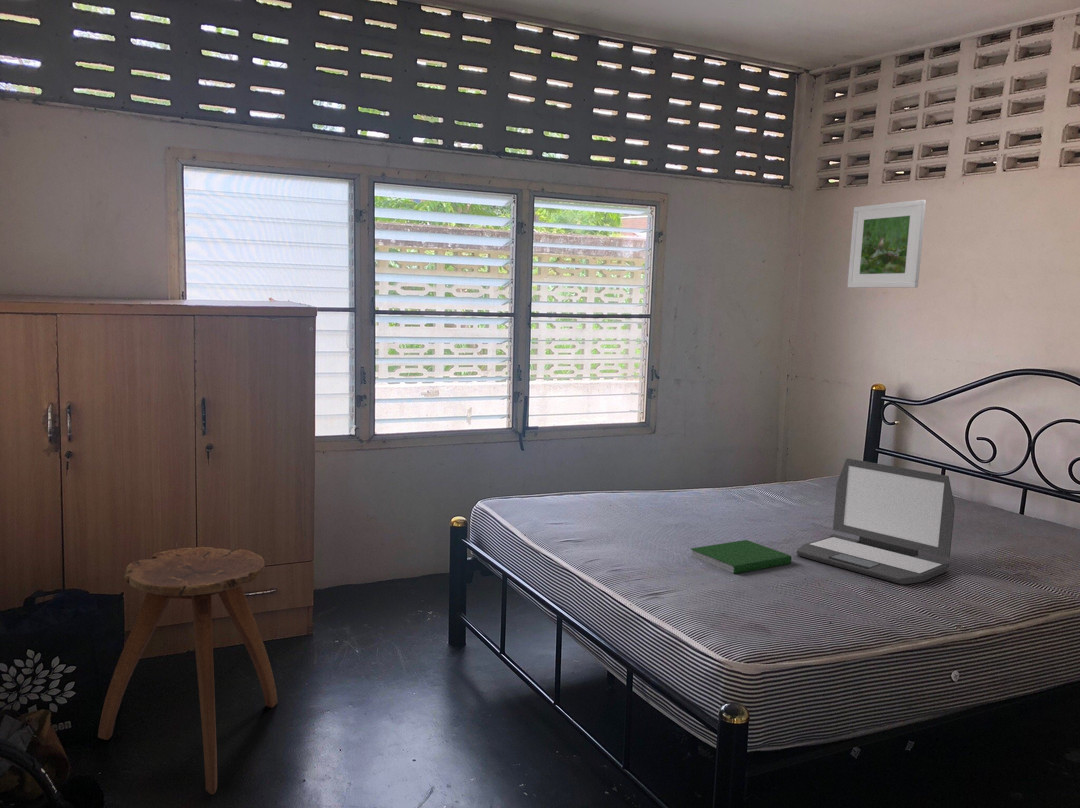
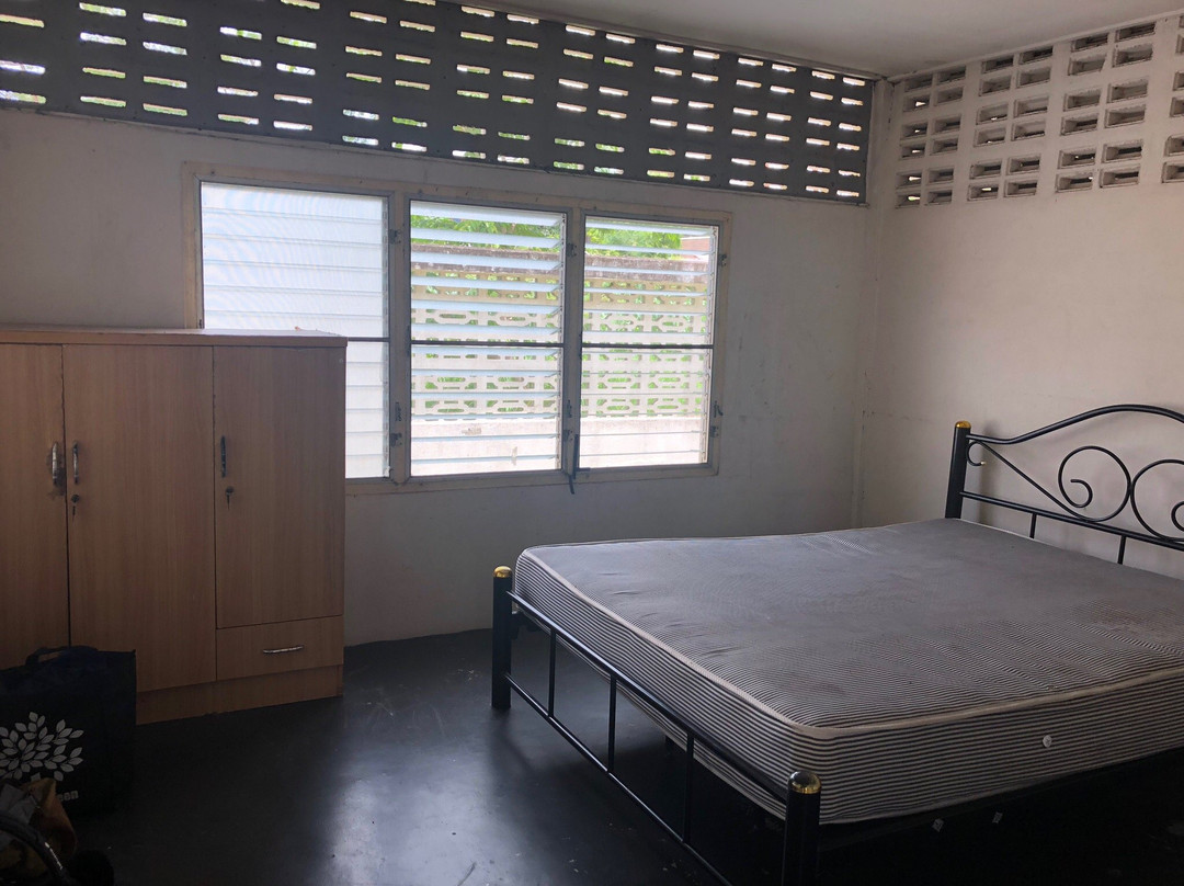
- hardcover book (740, 556)
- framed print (884, 245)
- stool (212, 652)
- laptop (871, 516)
